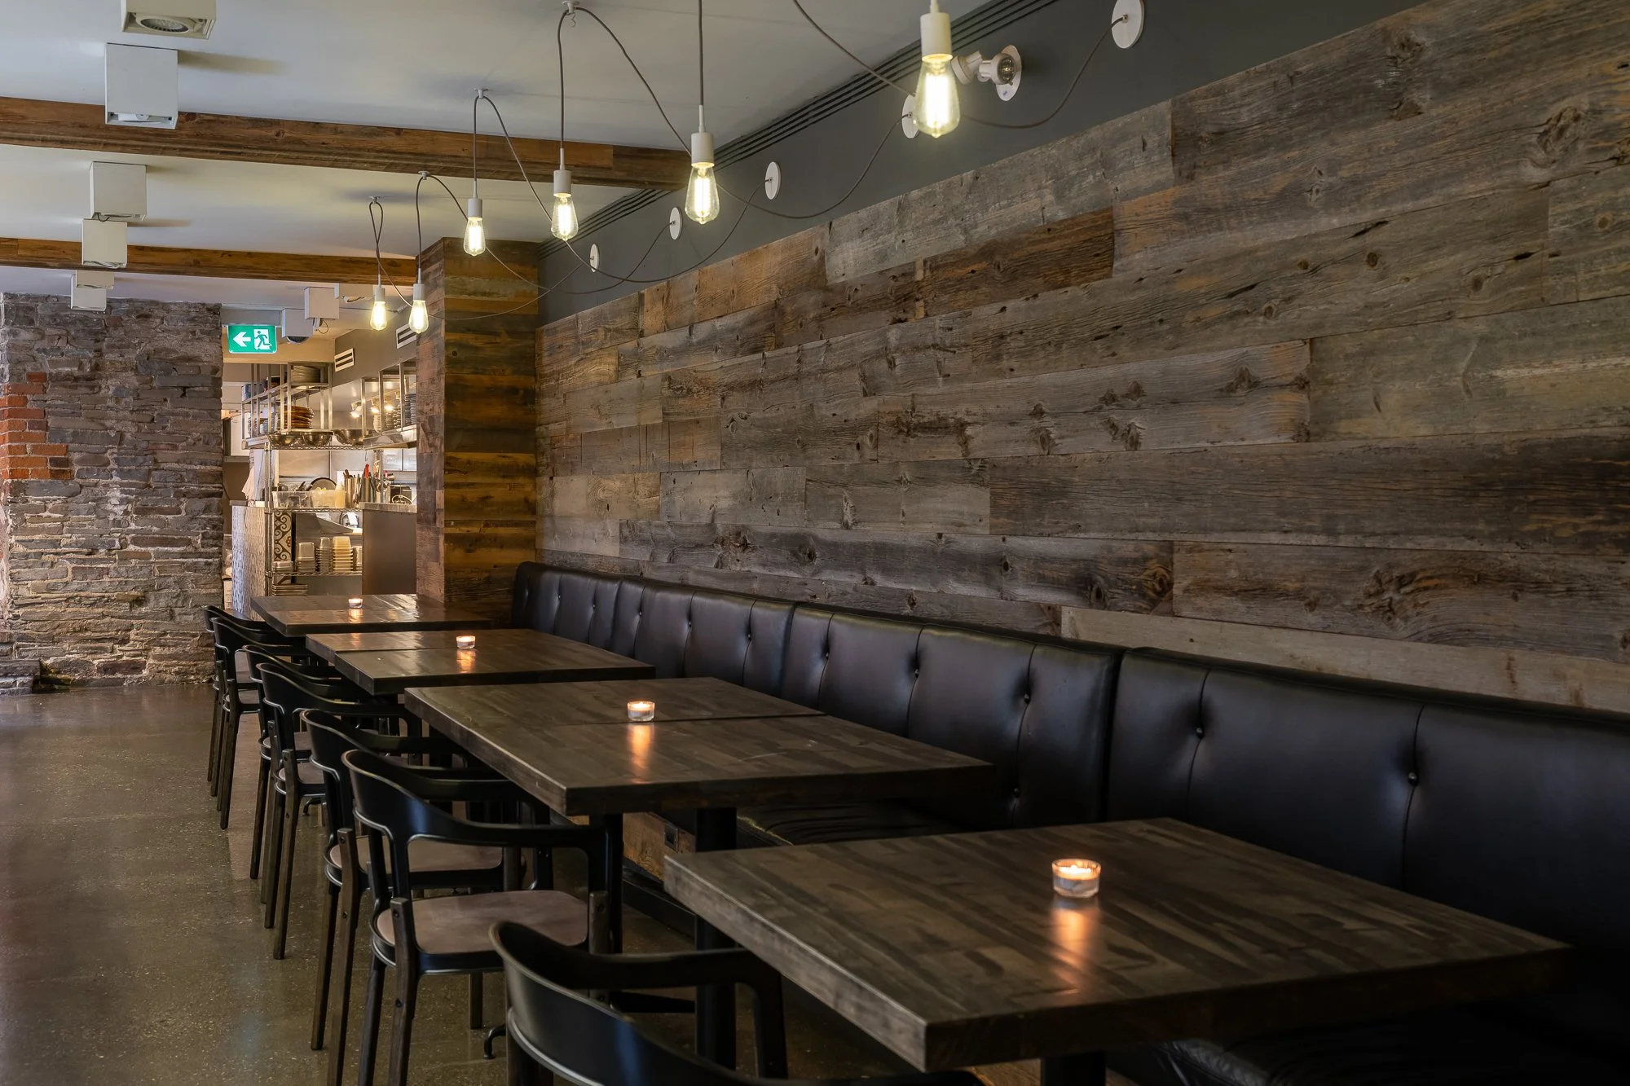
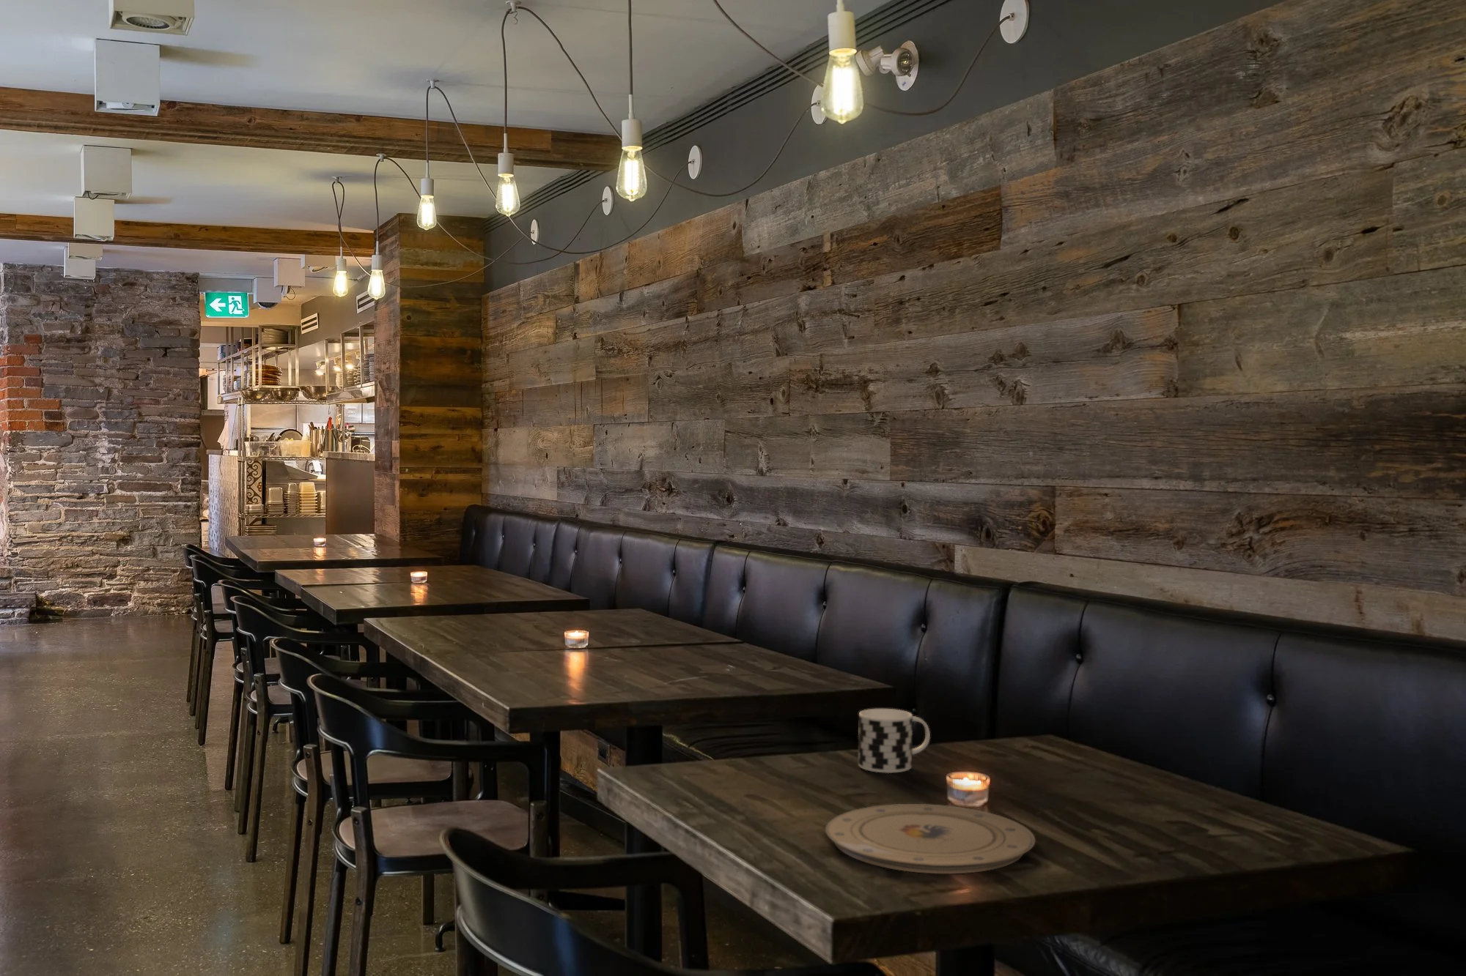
+ cup (894, 740)
+ plate (929, 837)
